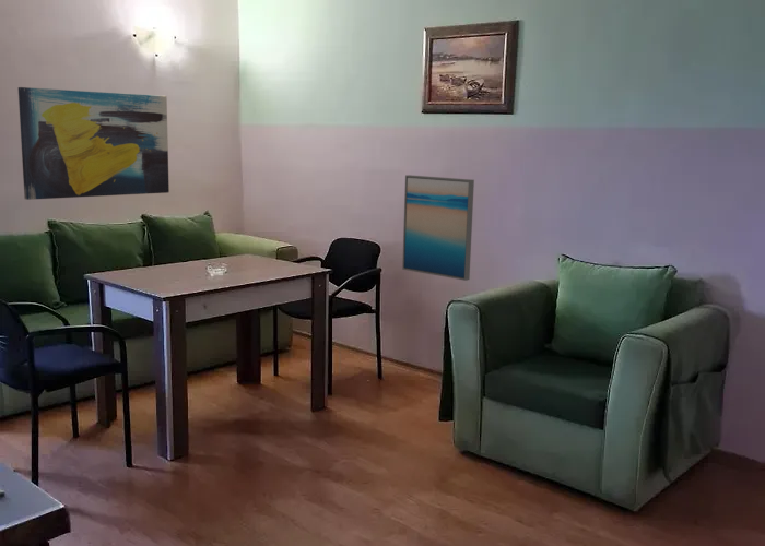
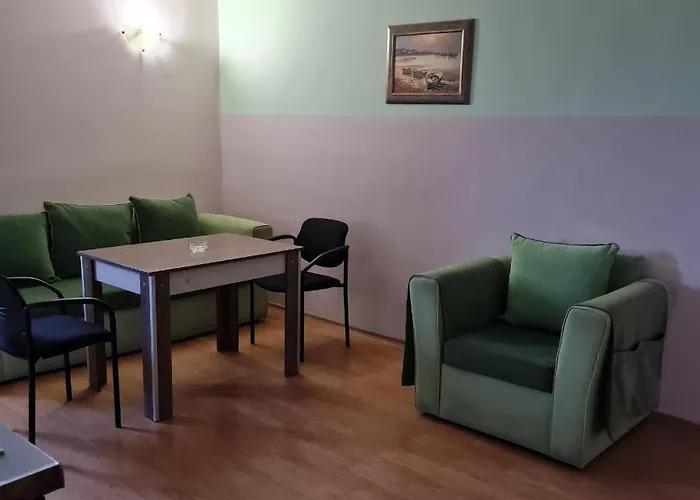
- wall art (436, 226)
- wall art (99, 144)
